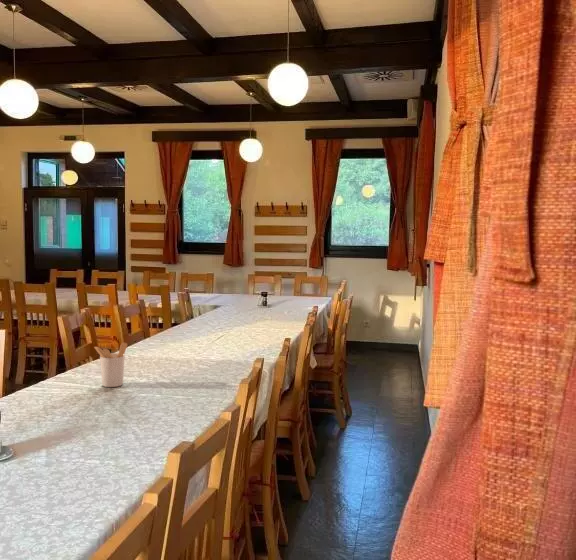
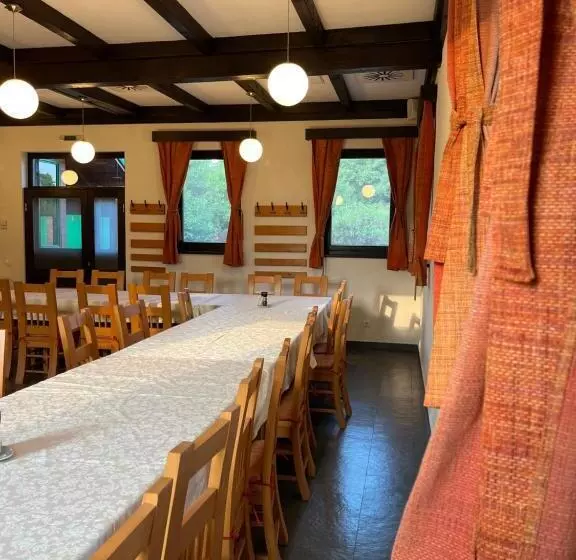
- utensil holder (109, 364)
